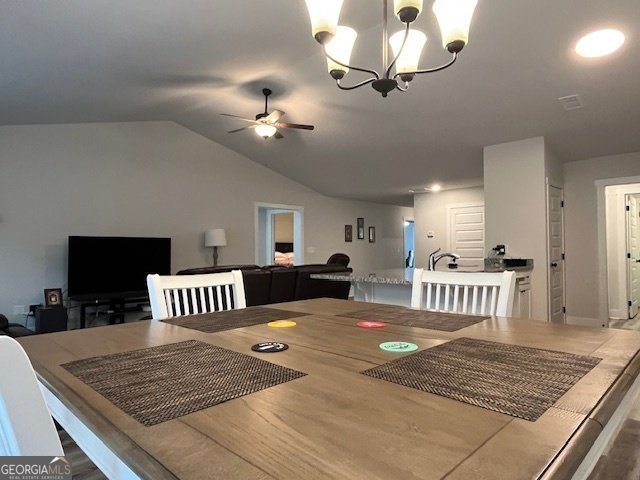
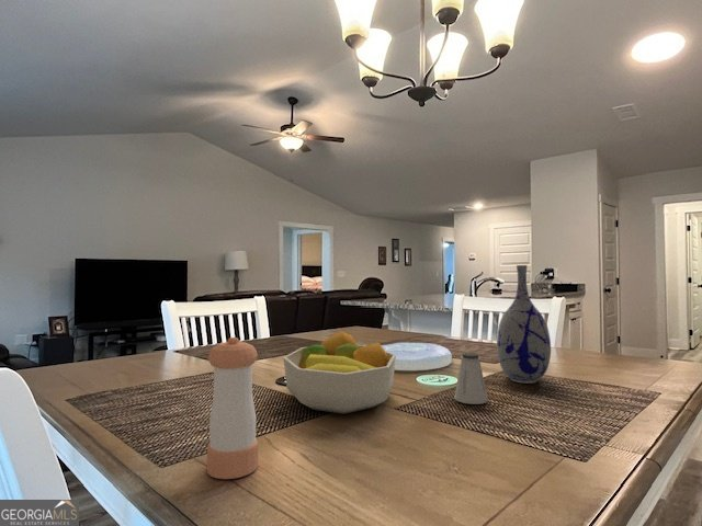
+ fruit bowl (340, 367)
+ plate (406, 353)
+ vase (522, 322)
+ saltshaker (471, 376)
+ pepper shaker (233, 402)
